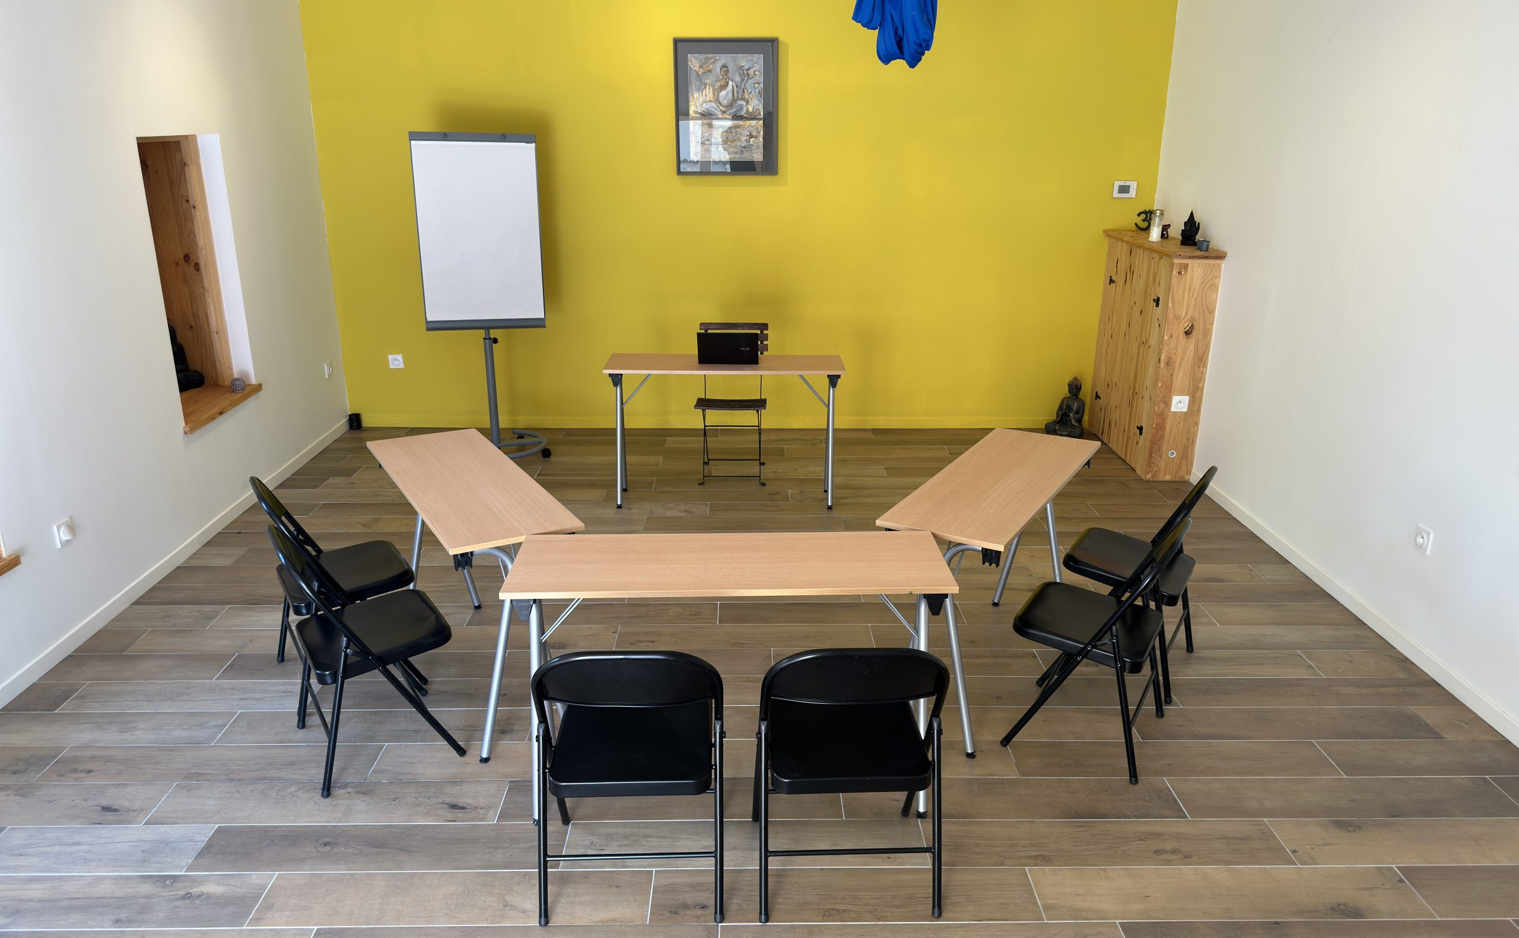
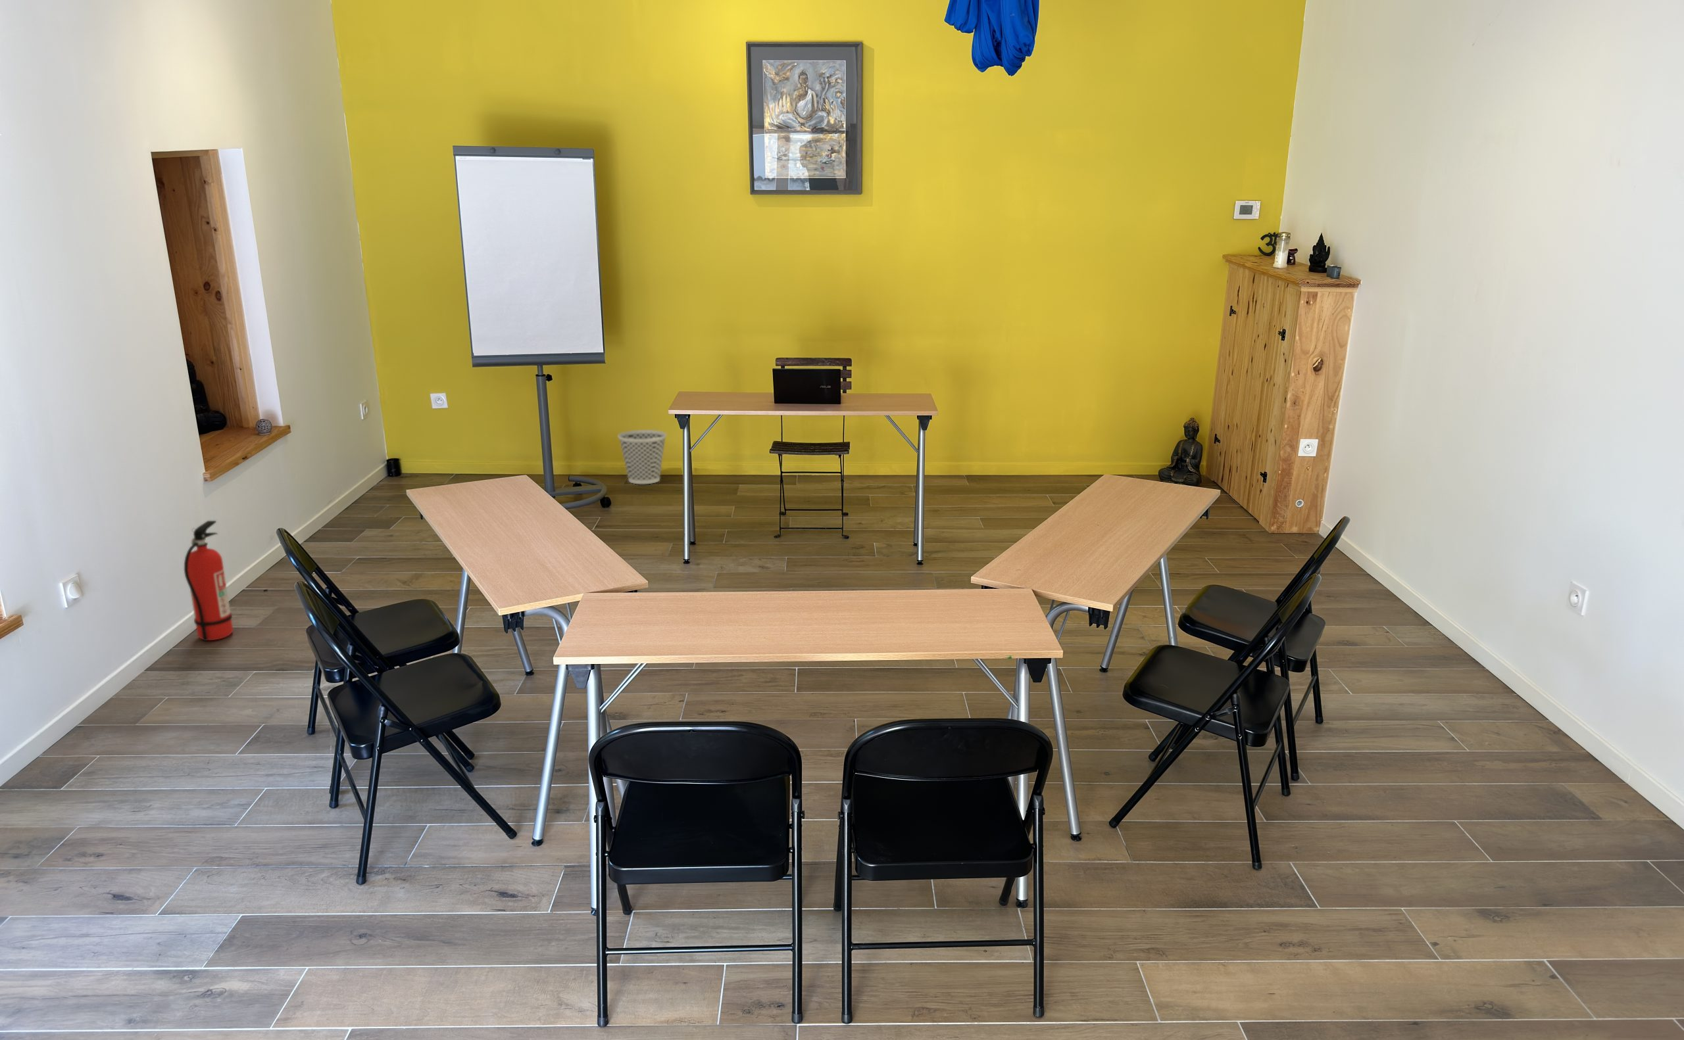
+ wastebasket (642, 458)
+ fire extinguisher (206, 583)
